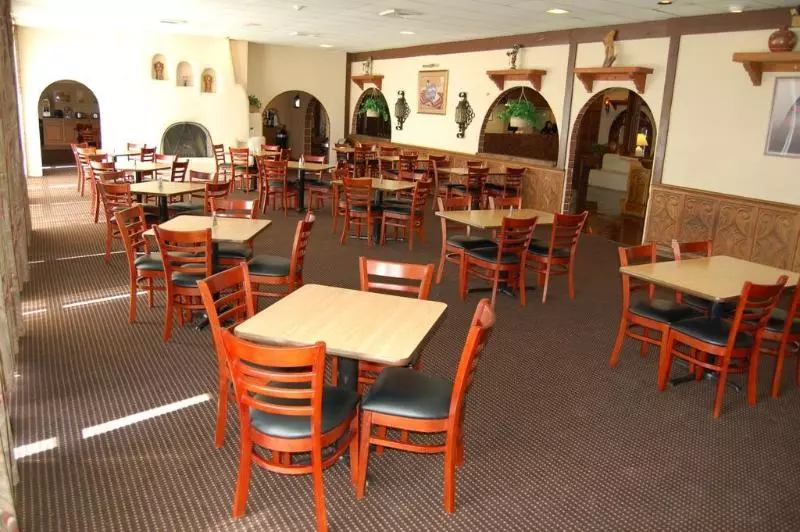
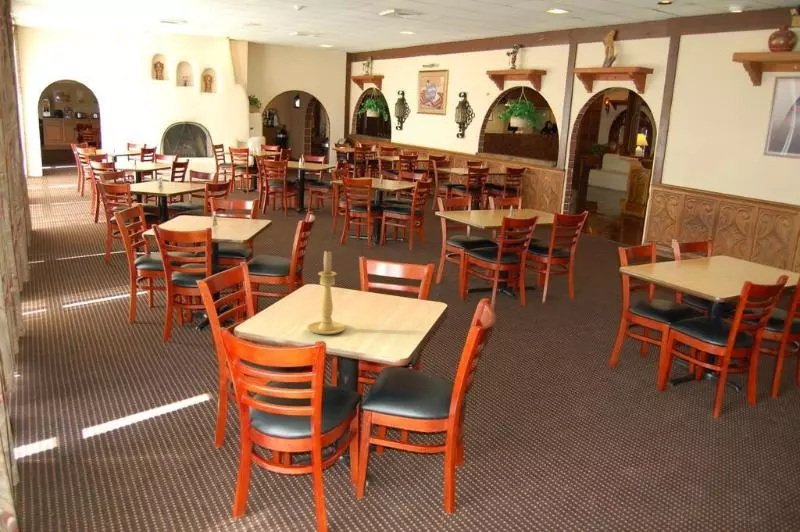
+ candle holder (327, 290)
